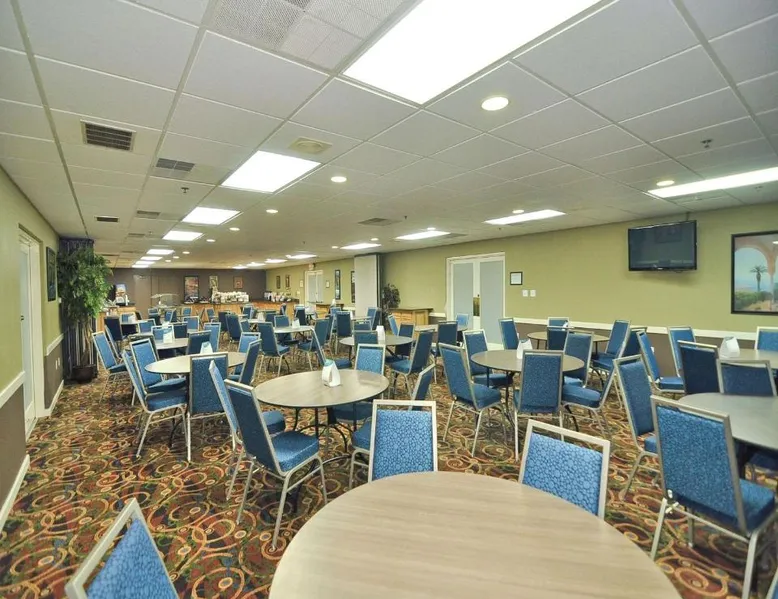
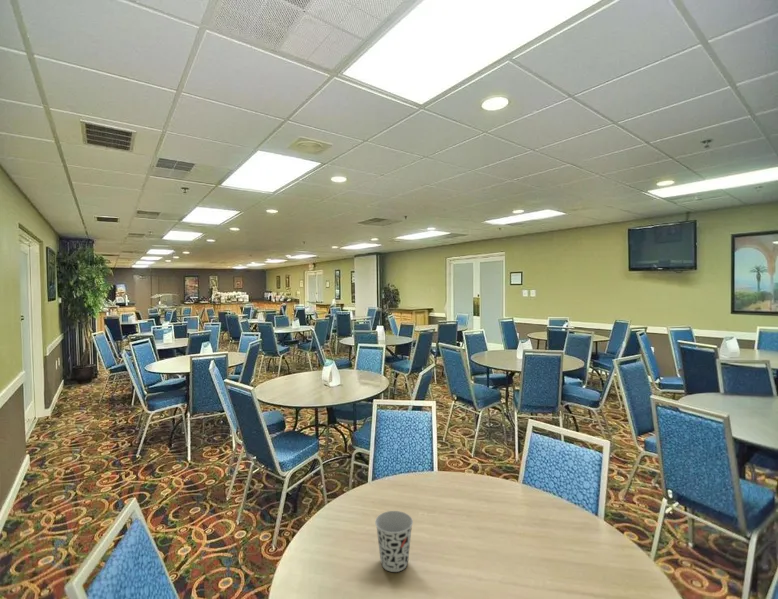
+ cup (394, 542)
